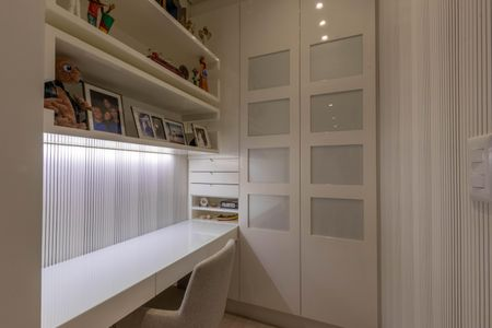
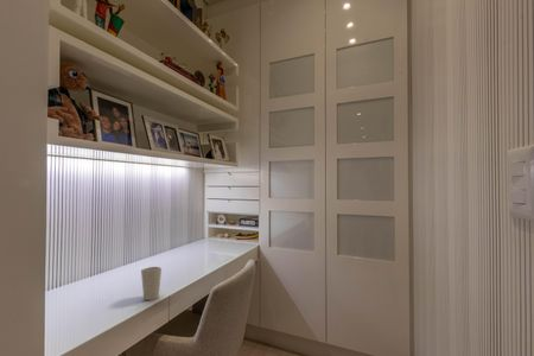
+ cup (151, 281)
